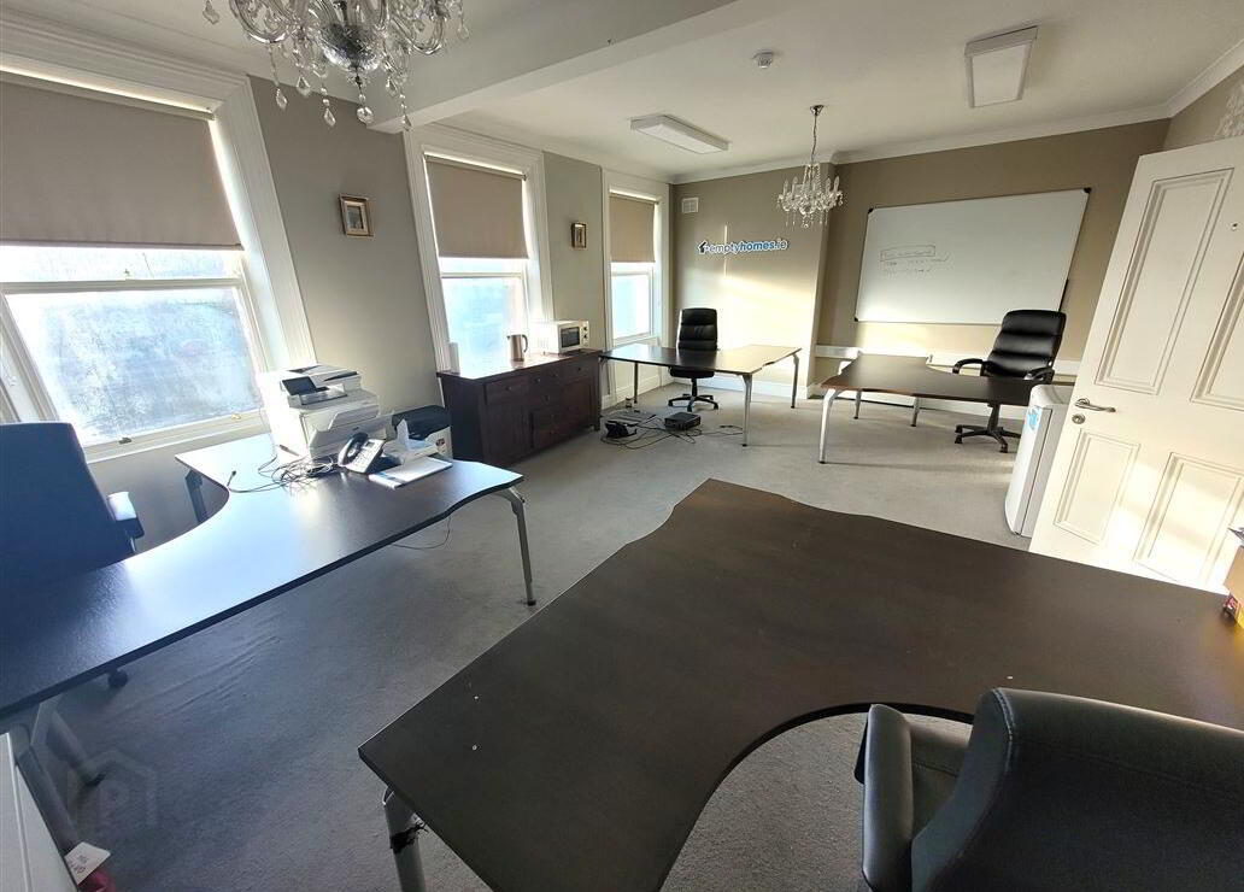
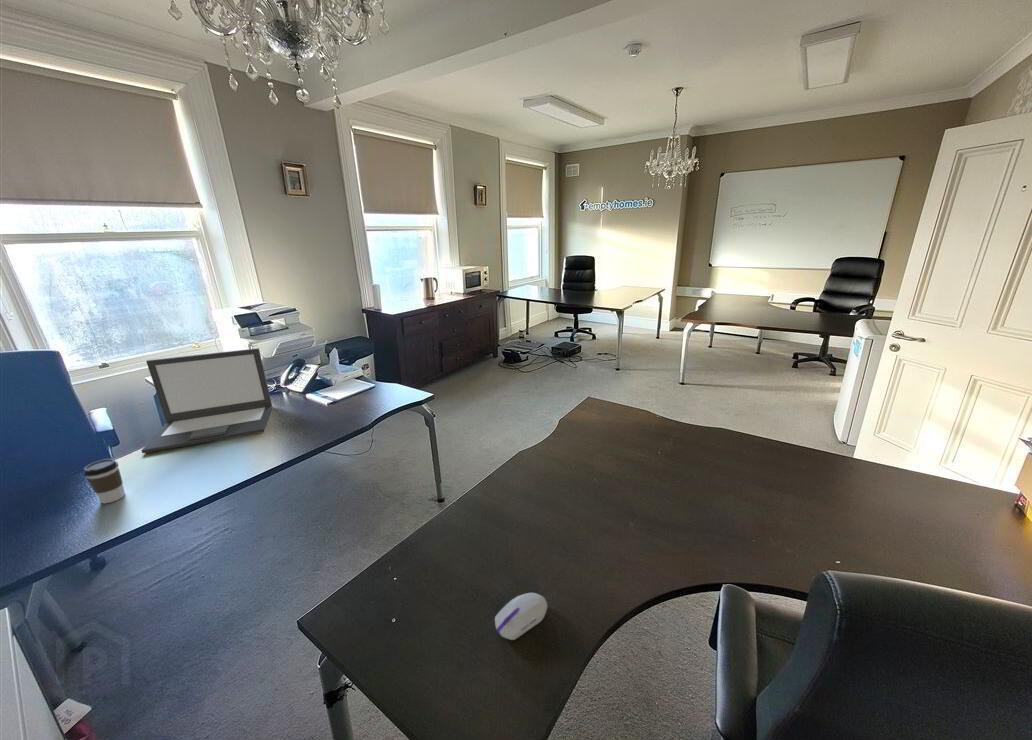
+ coffee cup (106, 481)
+ laptop (206, 395)
+ computer mouse (522, 612)
